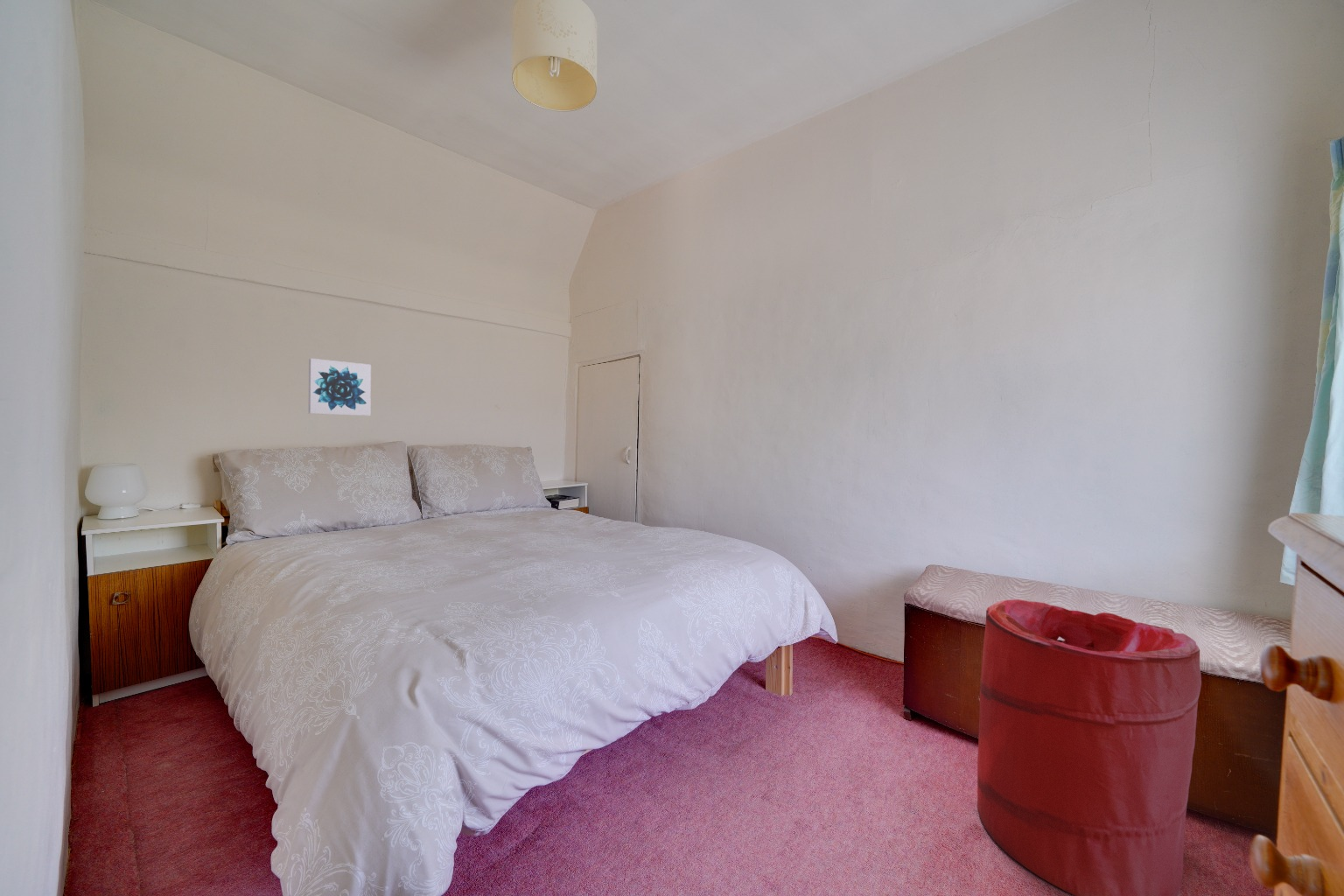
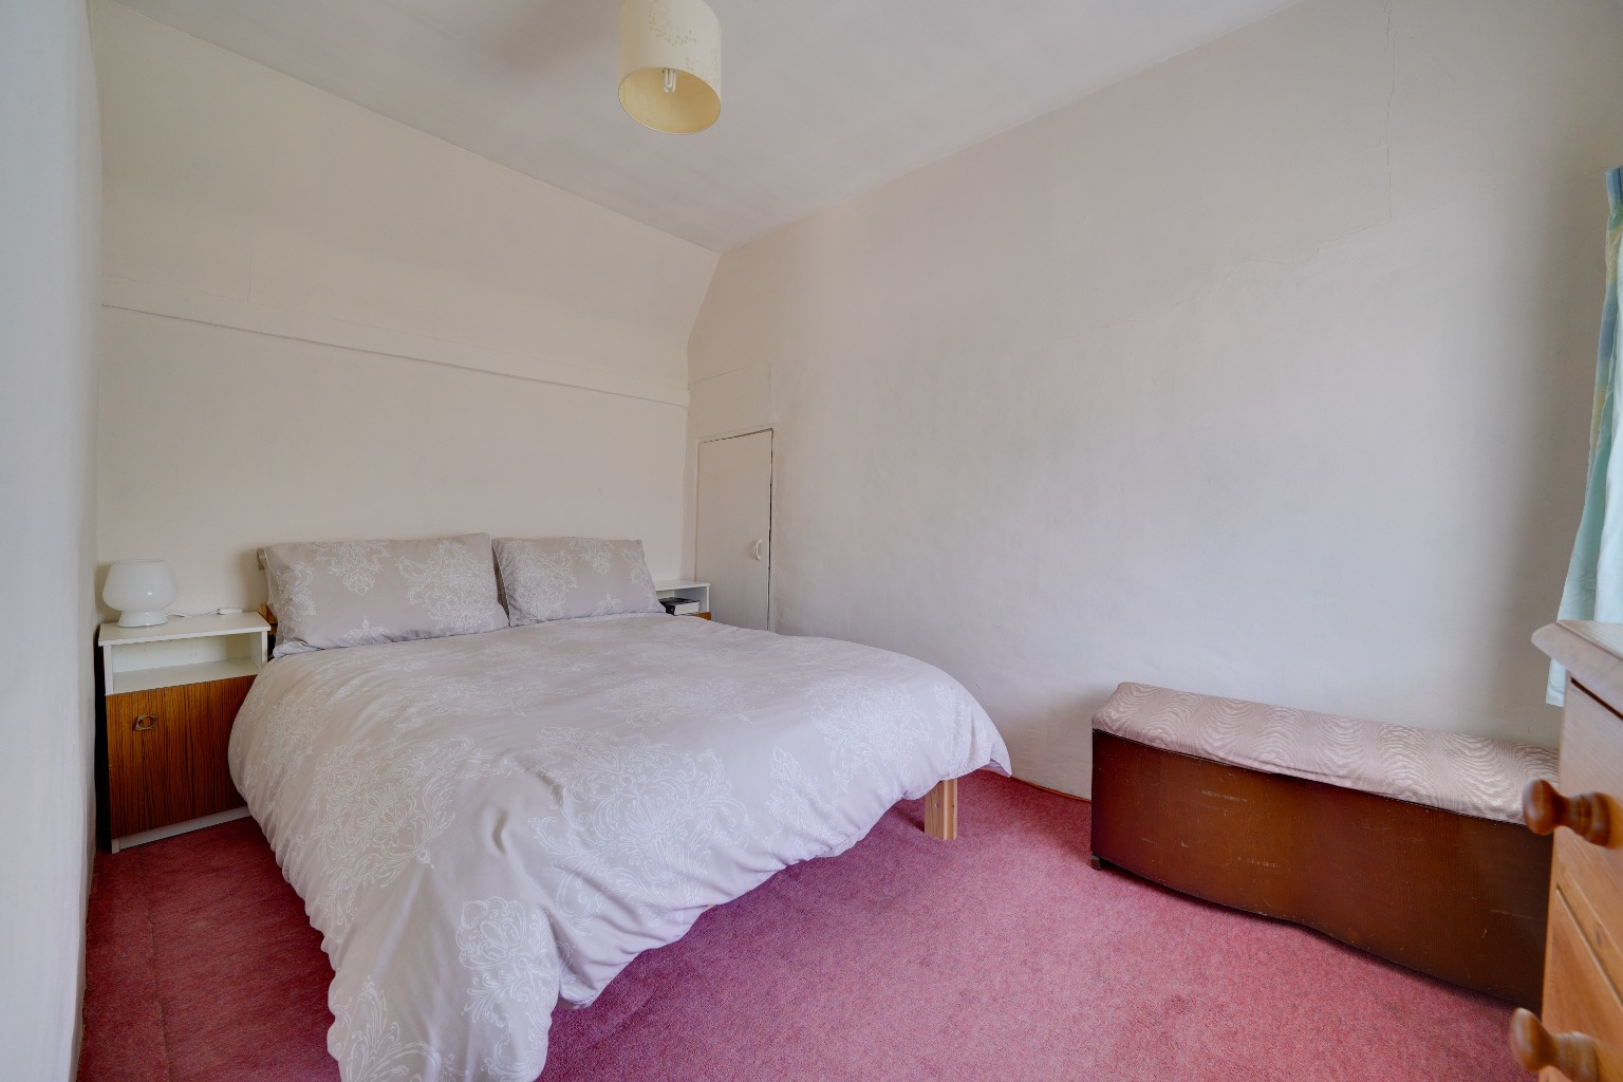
- wall art (340, 388)
- laundry hamper (1077, 726)
